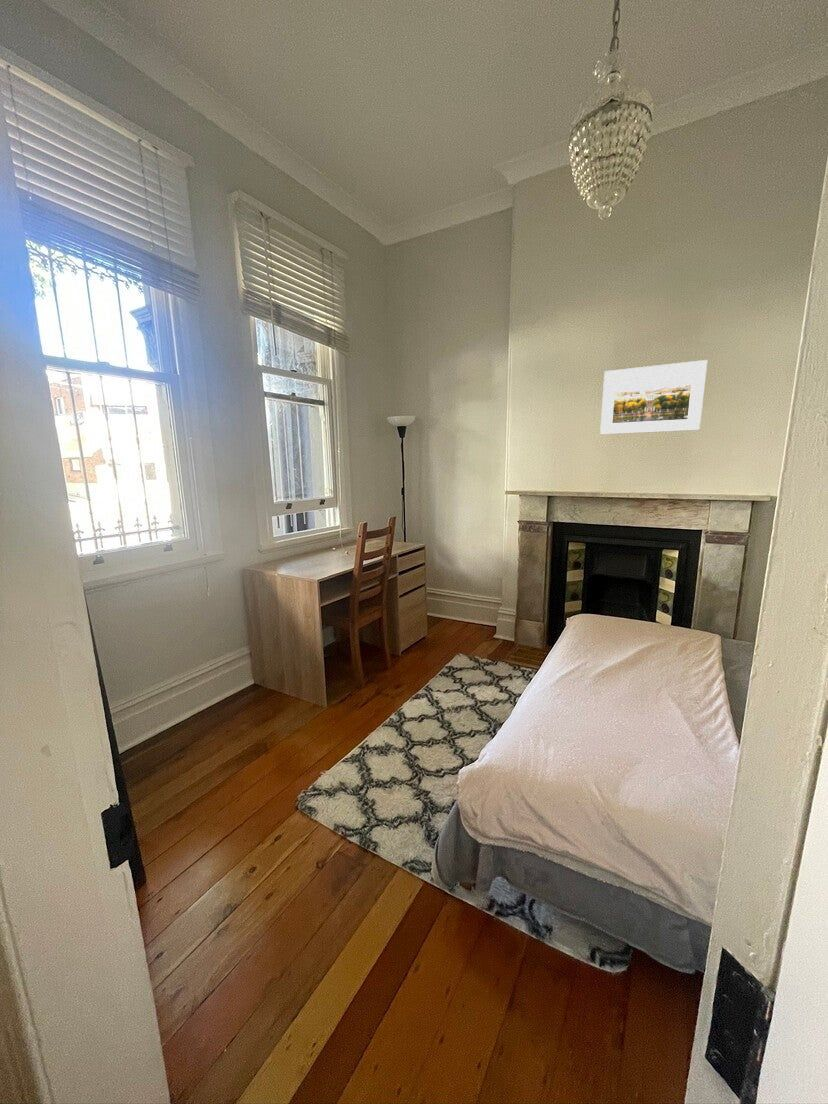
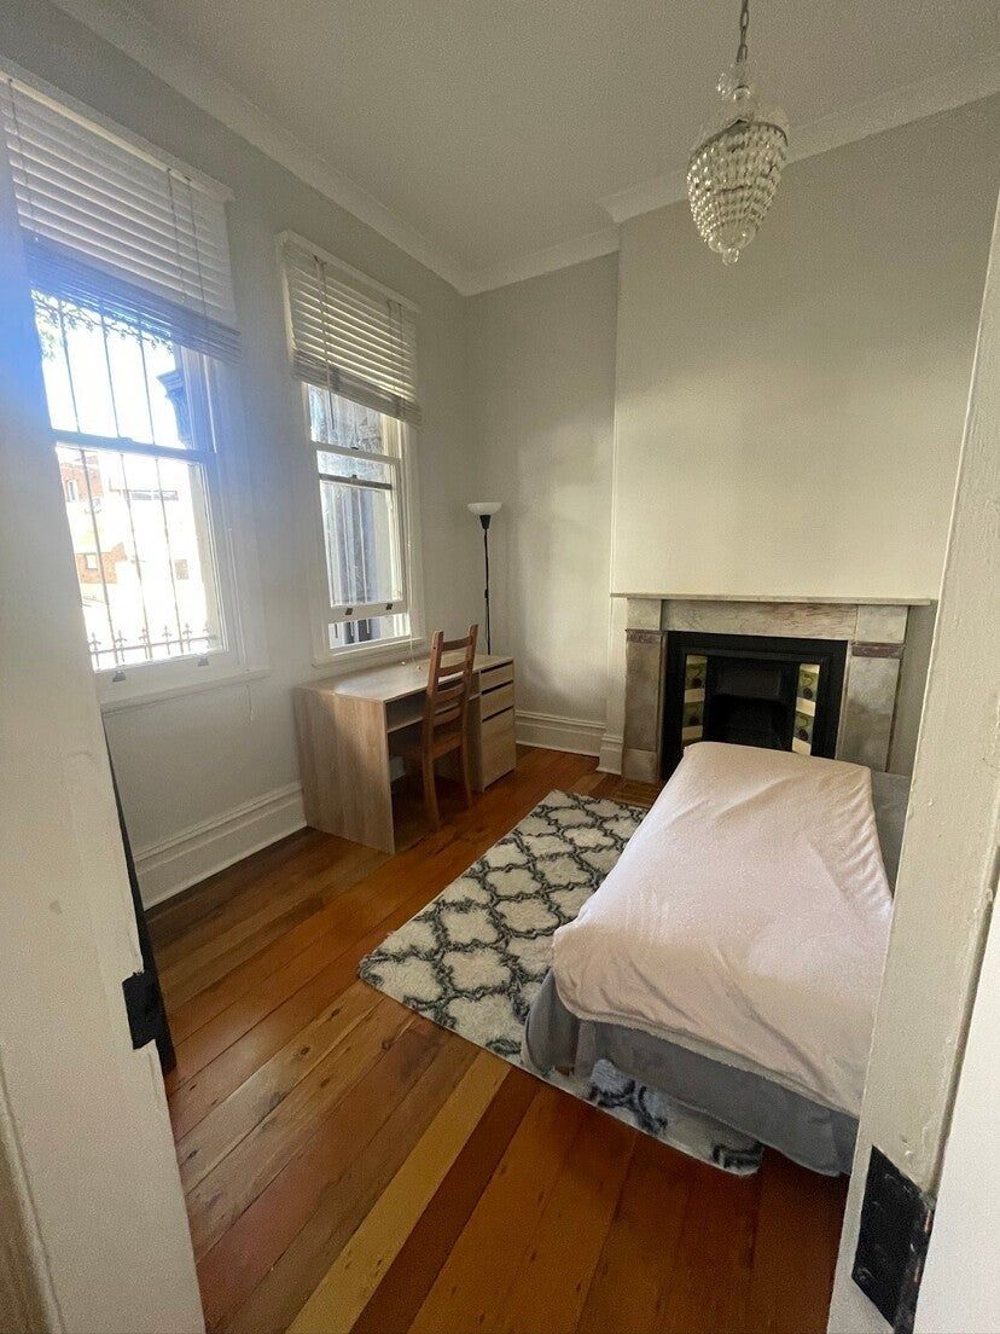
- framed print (650, 399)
